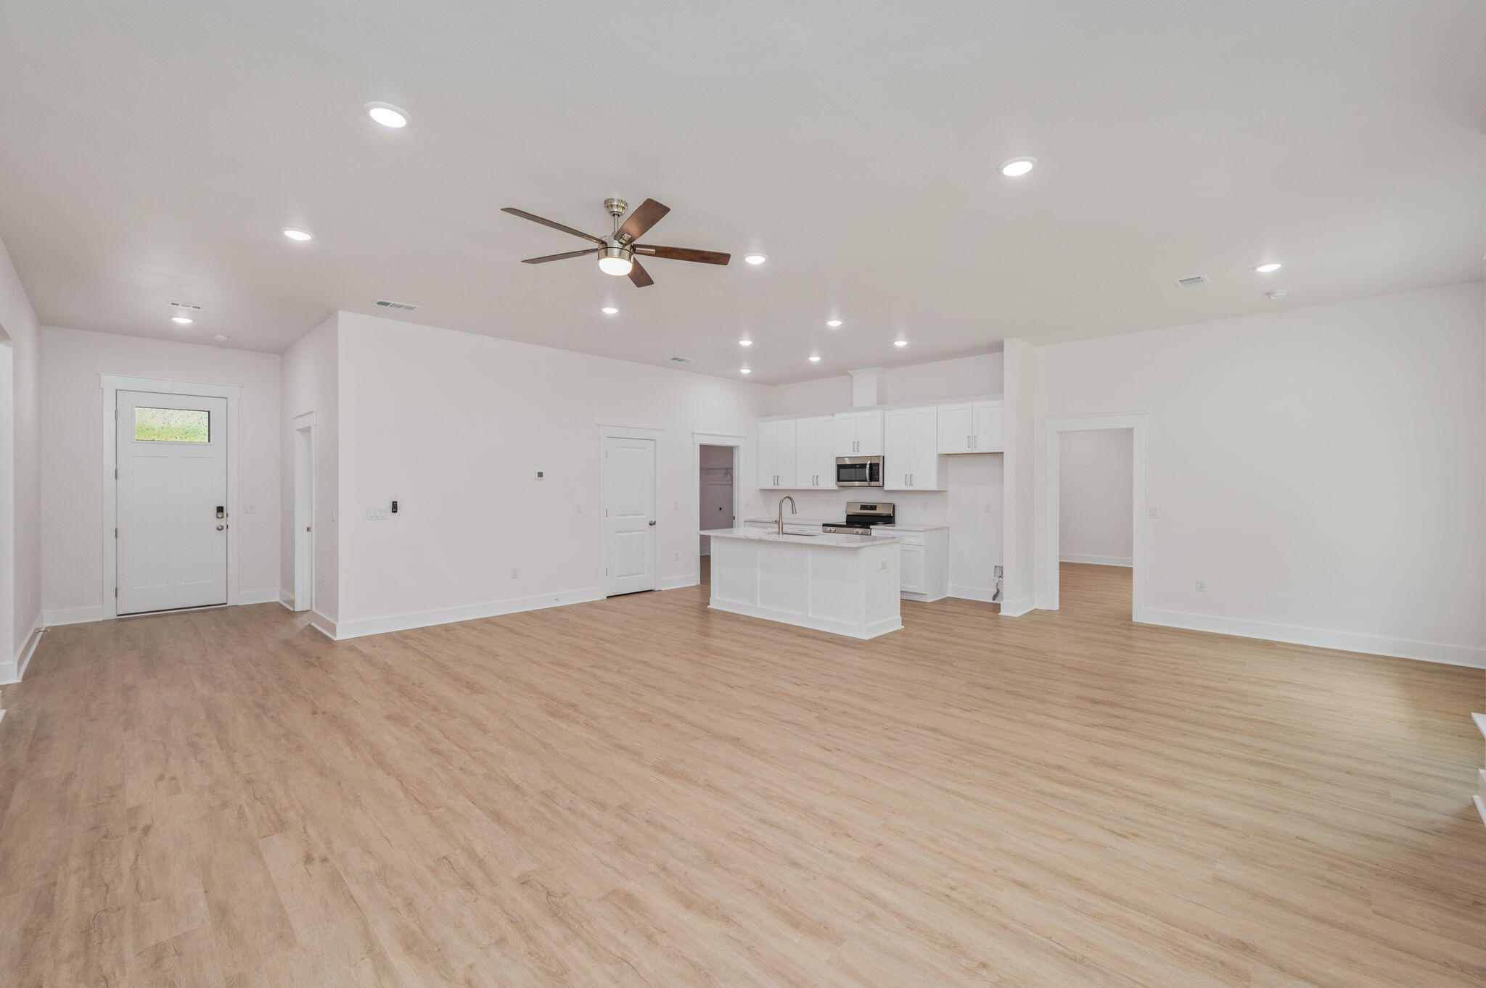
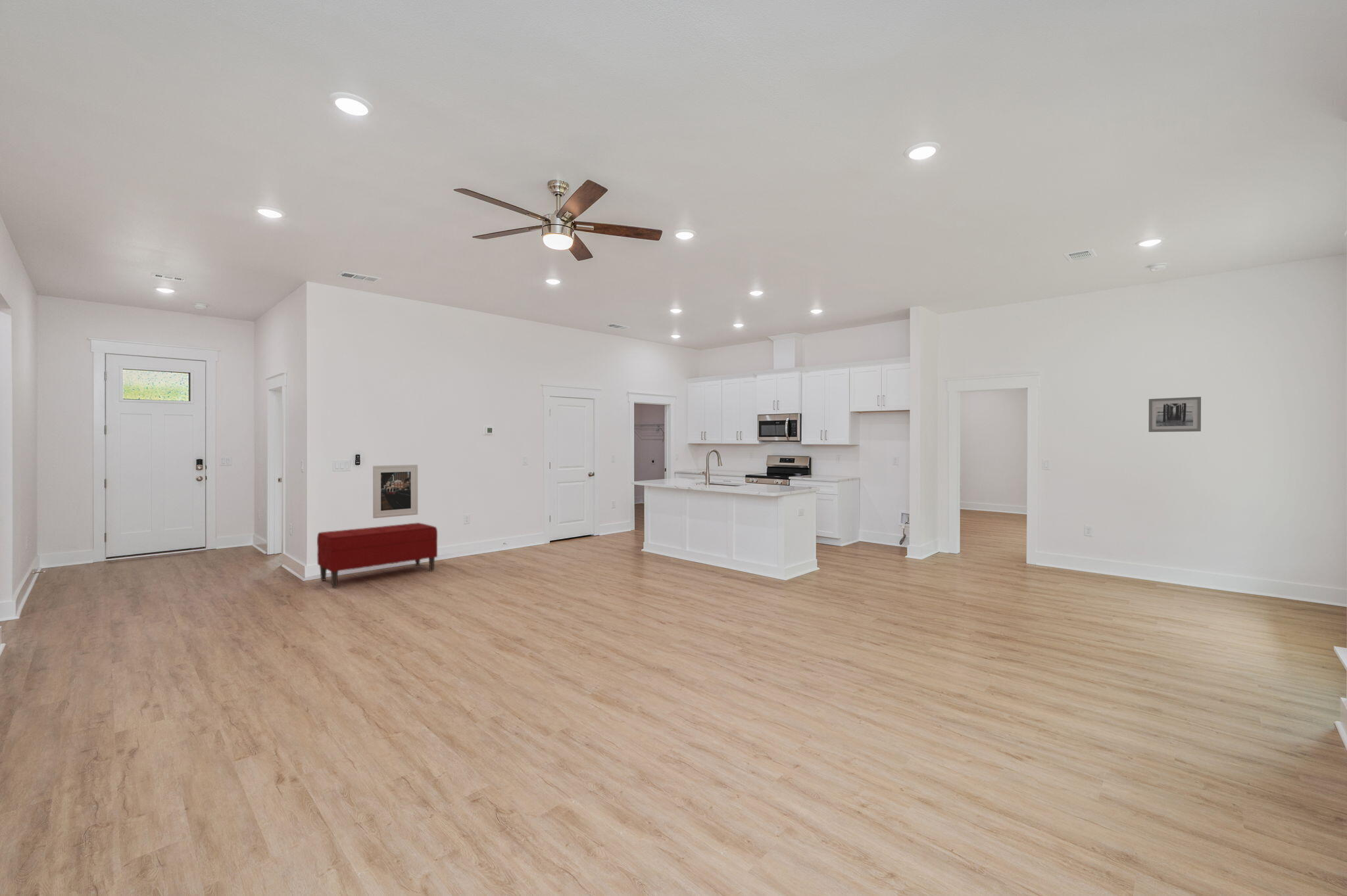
+ wall art (1174, 415)
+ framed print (395, 490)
+ bench (379, 552)
